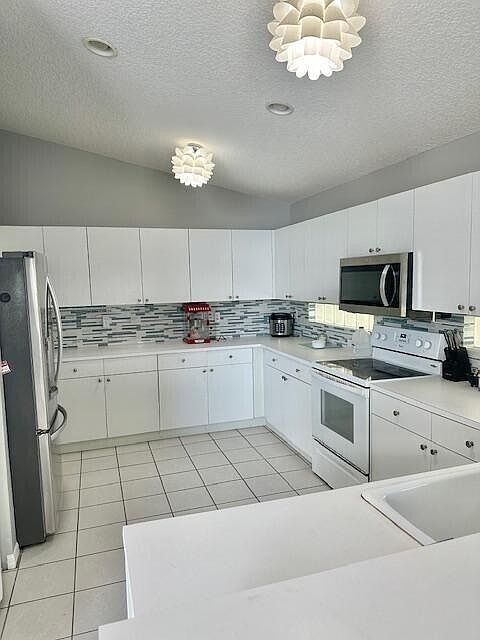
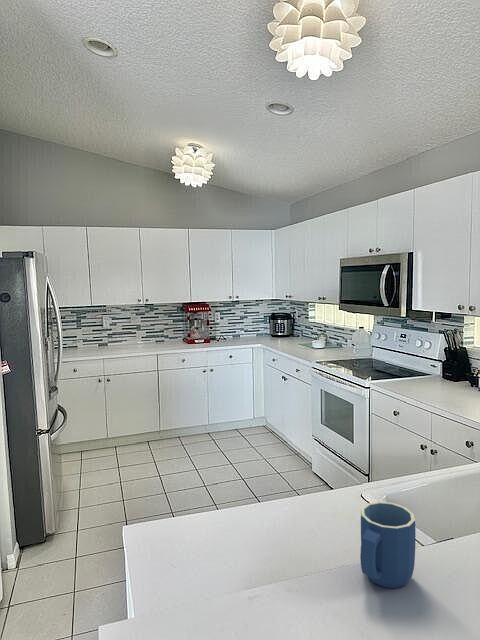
+ mug (384, 547)
